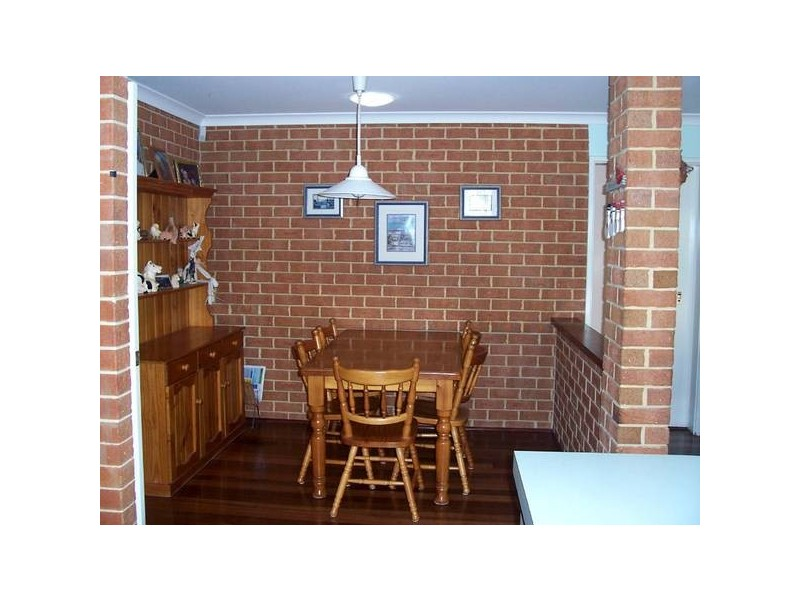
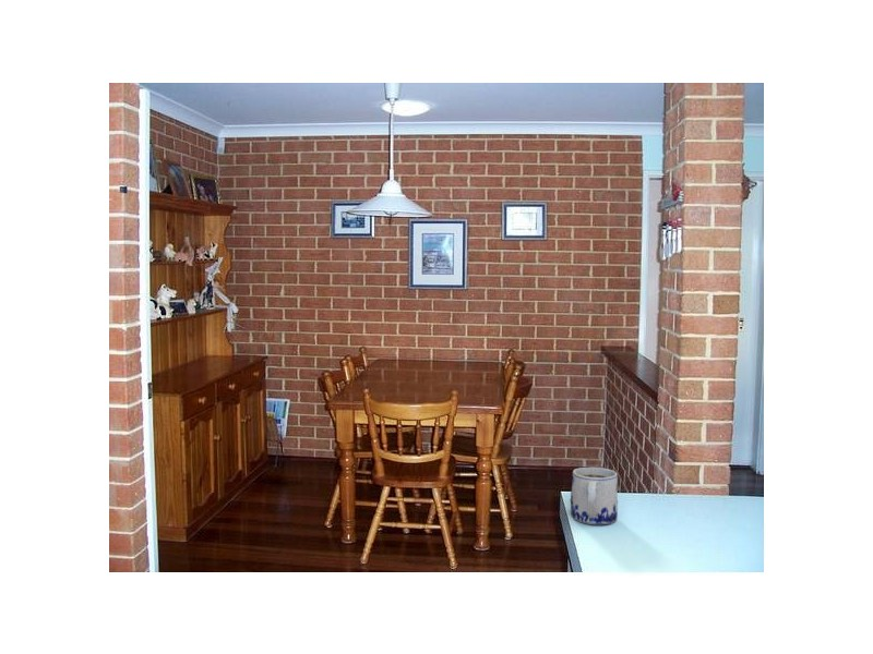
+ mug (594, 496)
